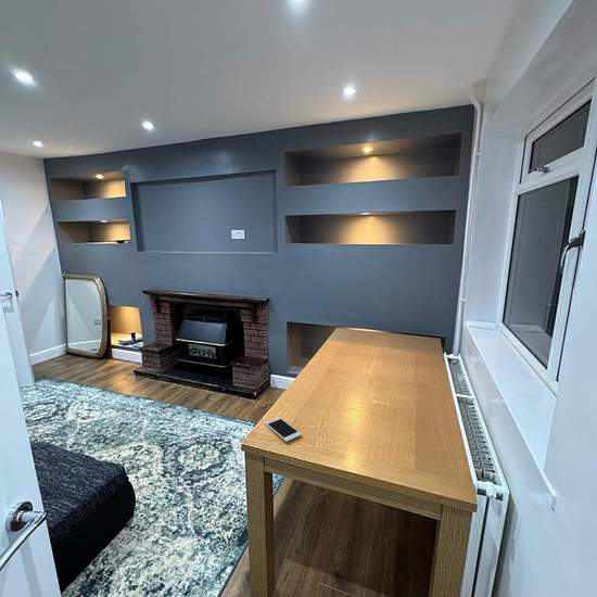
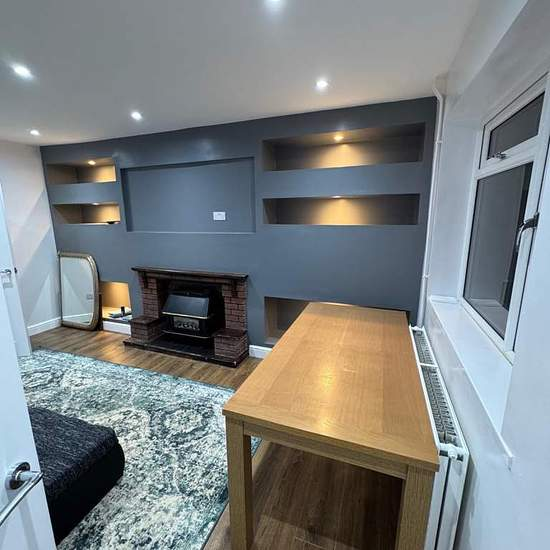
- cell phone (282, 429)
